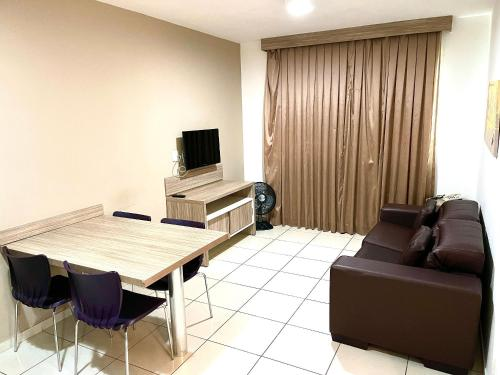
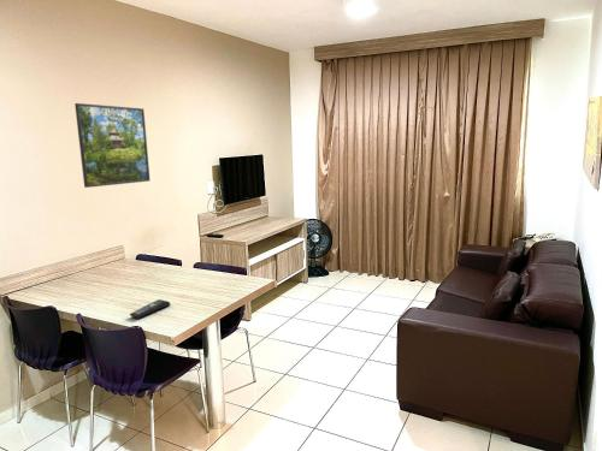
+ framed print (116, 146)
+ remote control (150, 308)
